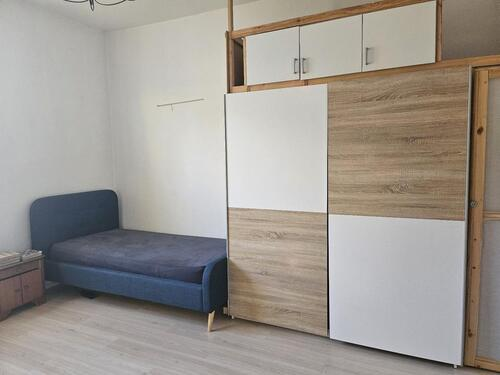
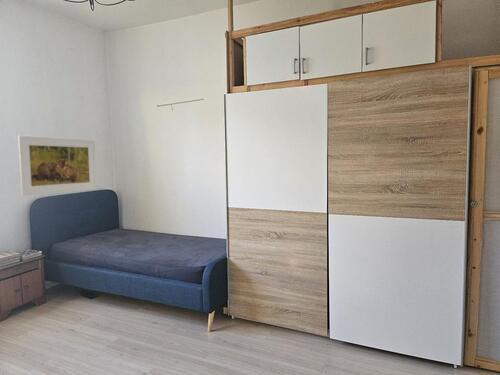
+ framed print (61, 165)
